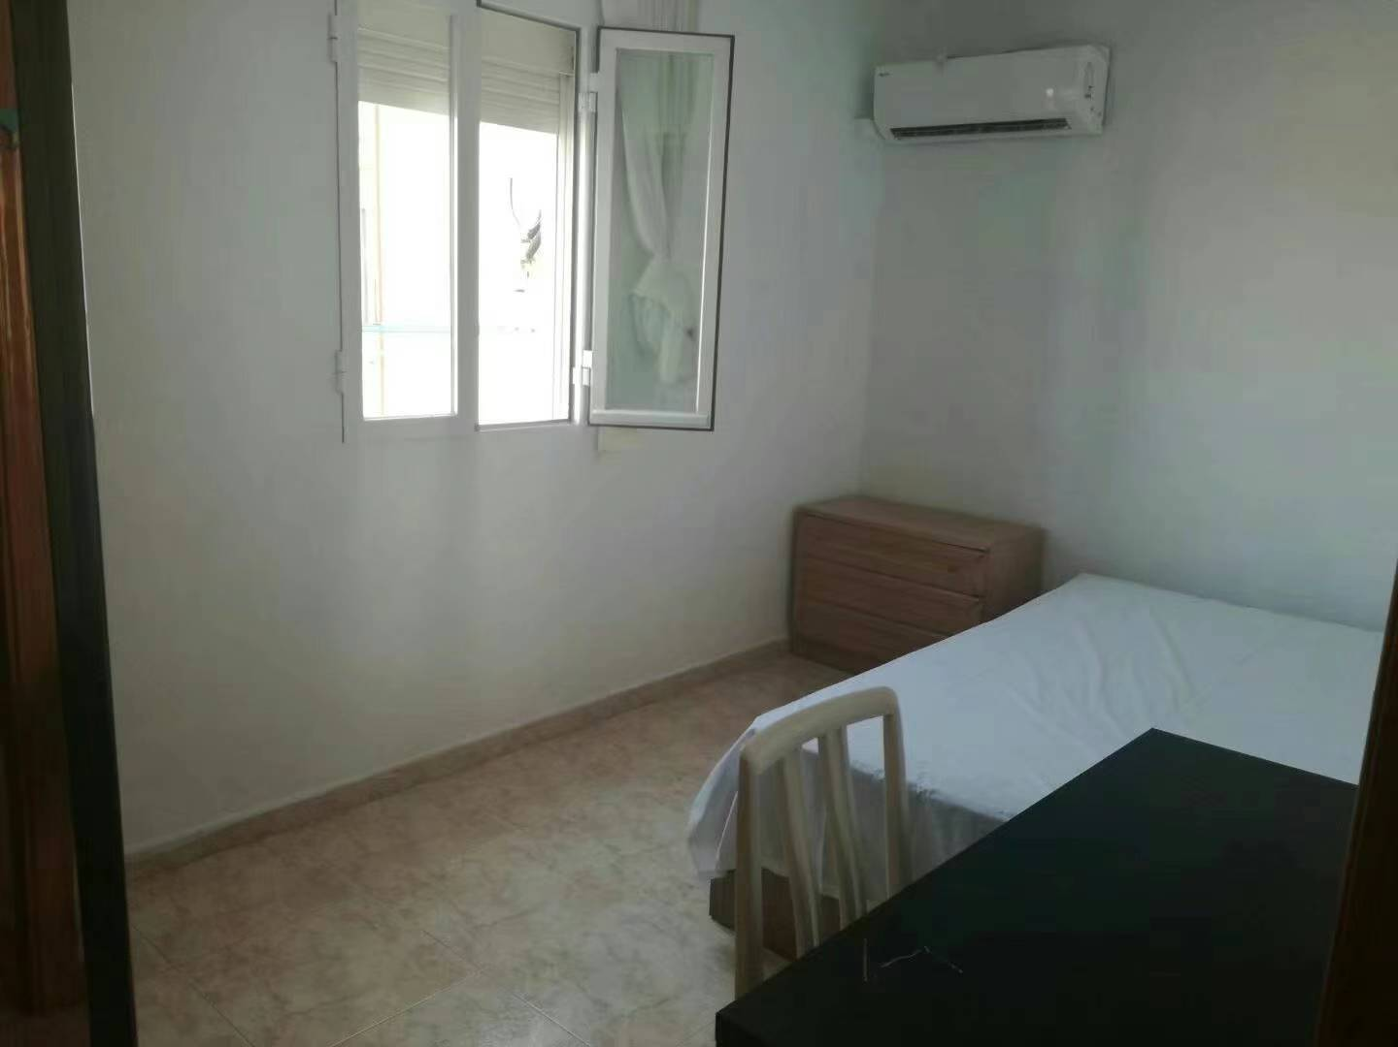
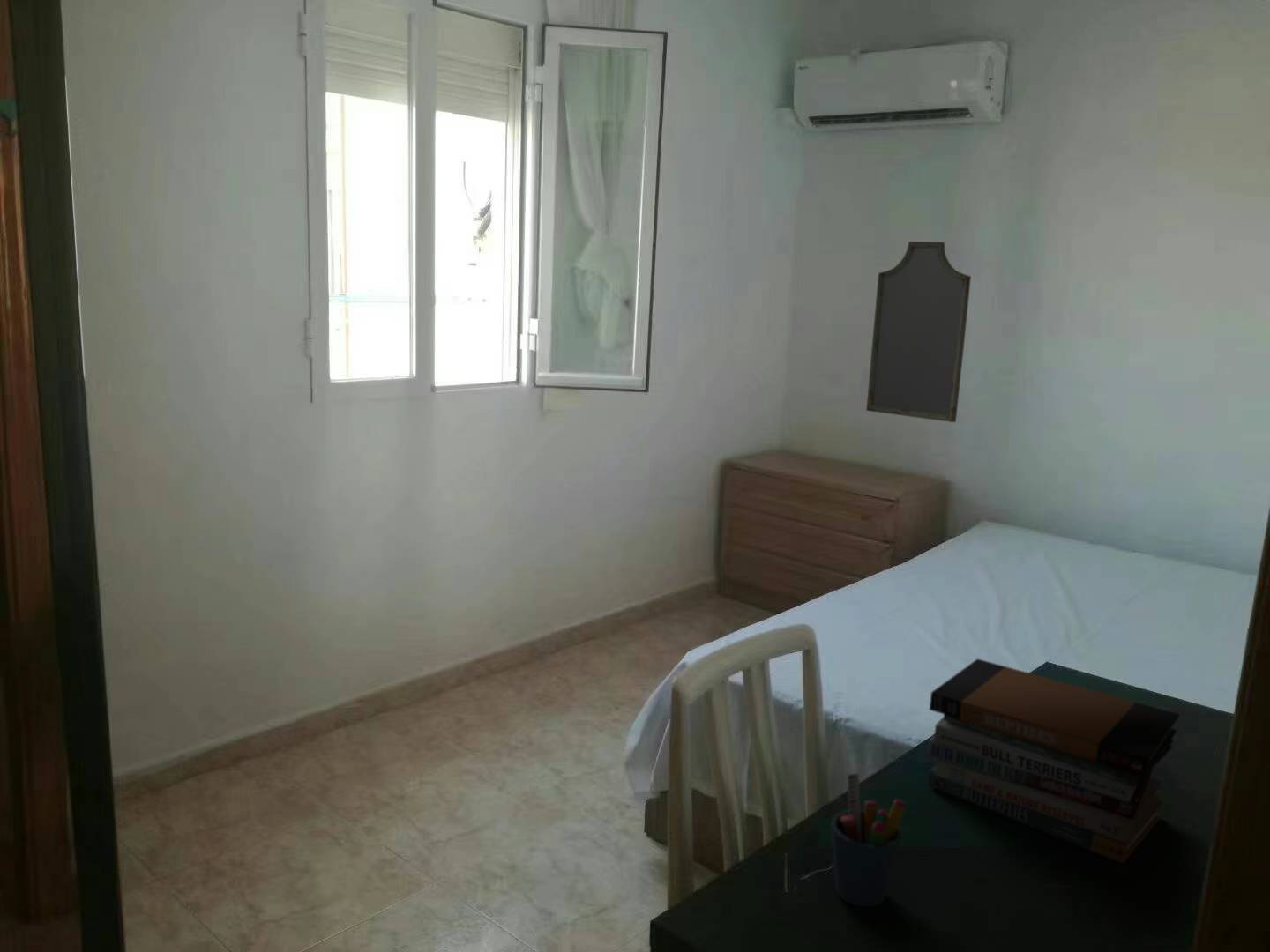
+ home mirror (917, 331)
+ pen holder (866, 842)
+ book stack (1044, 751)
